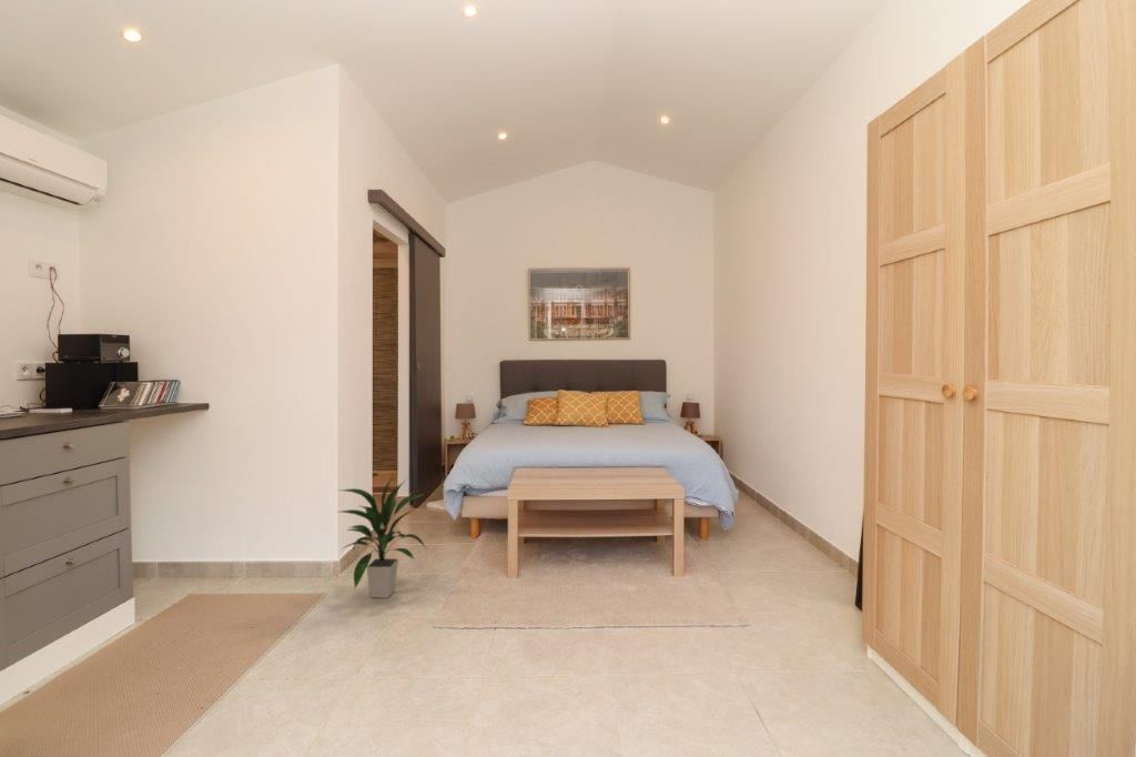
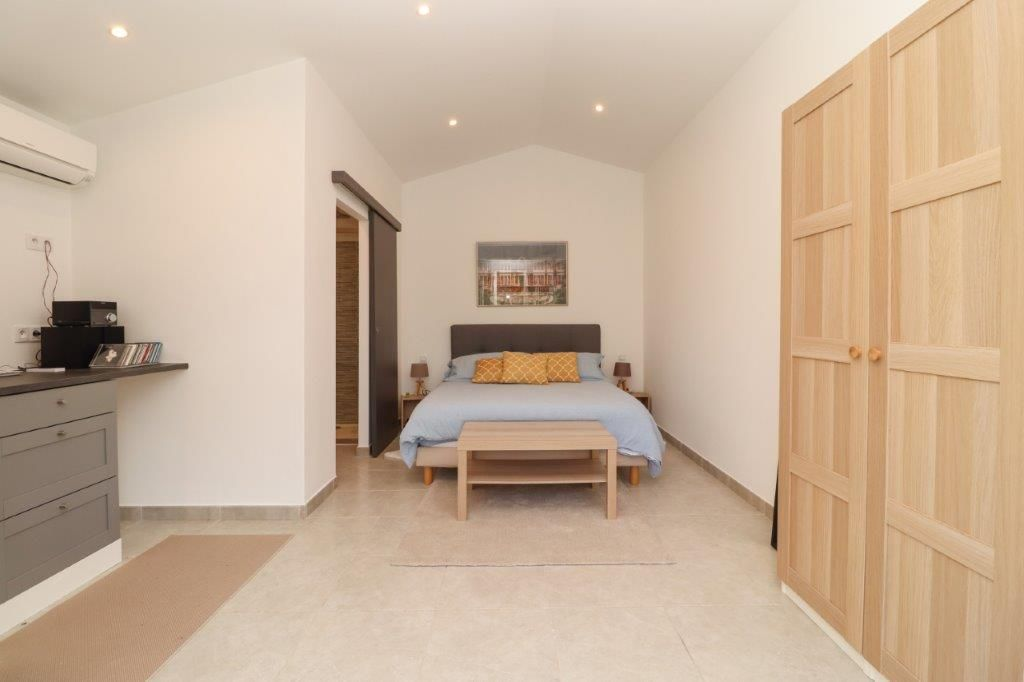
- indoor plant (378, 536)
